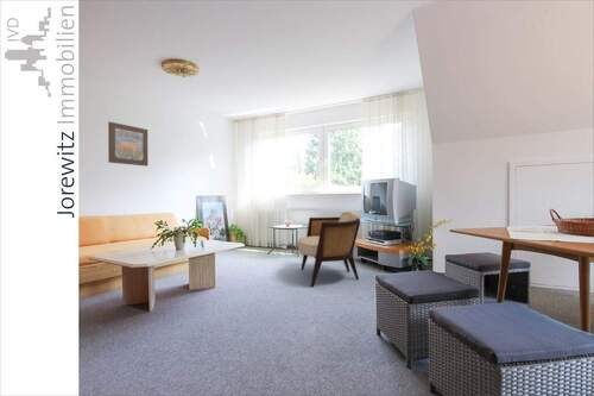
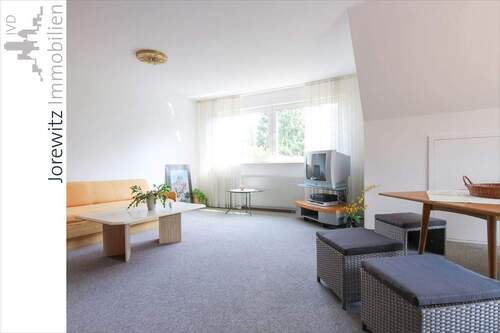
- armchair (328, 244)
- wall art (128, 145)
